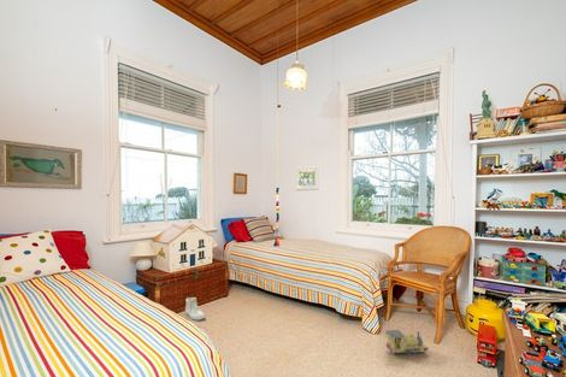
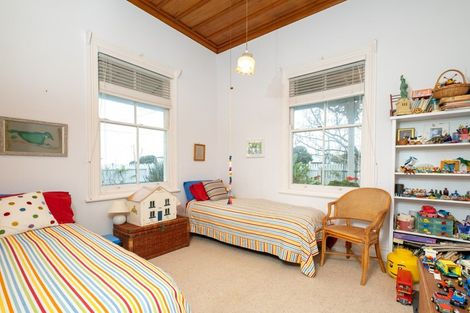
- toy train (406, 341)
- sneaker (194, 307)
